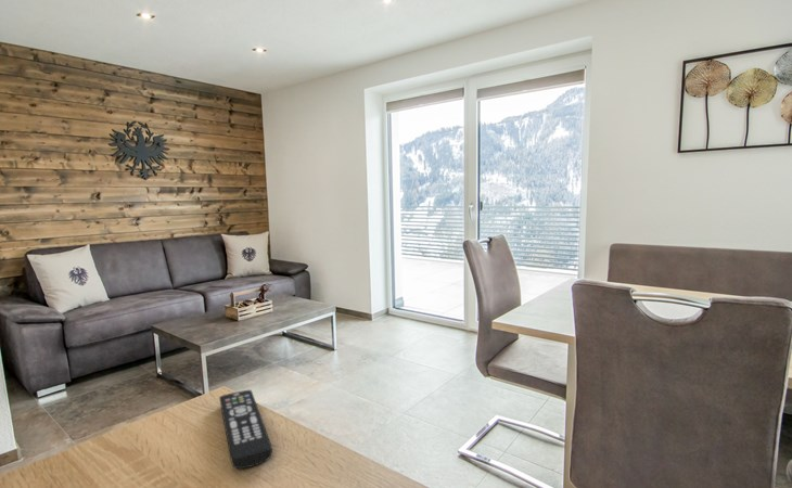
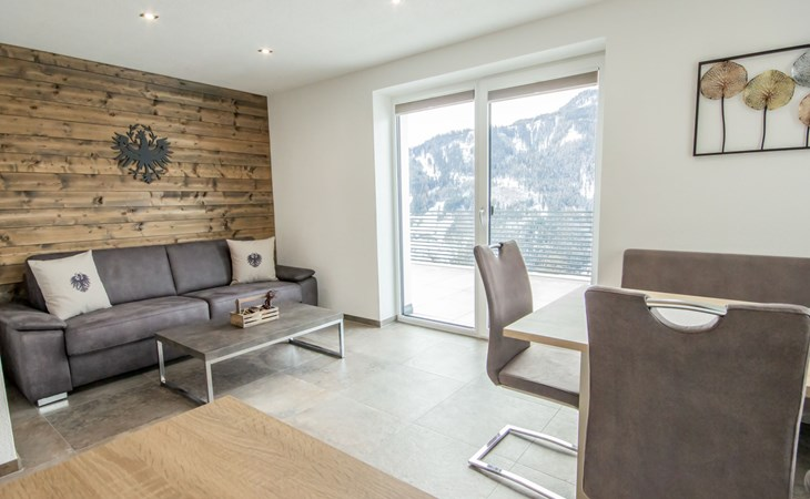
- remote control (243, 423)
